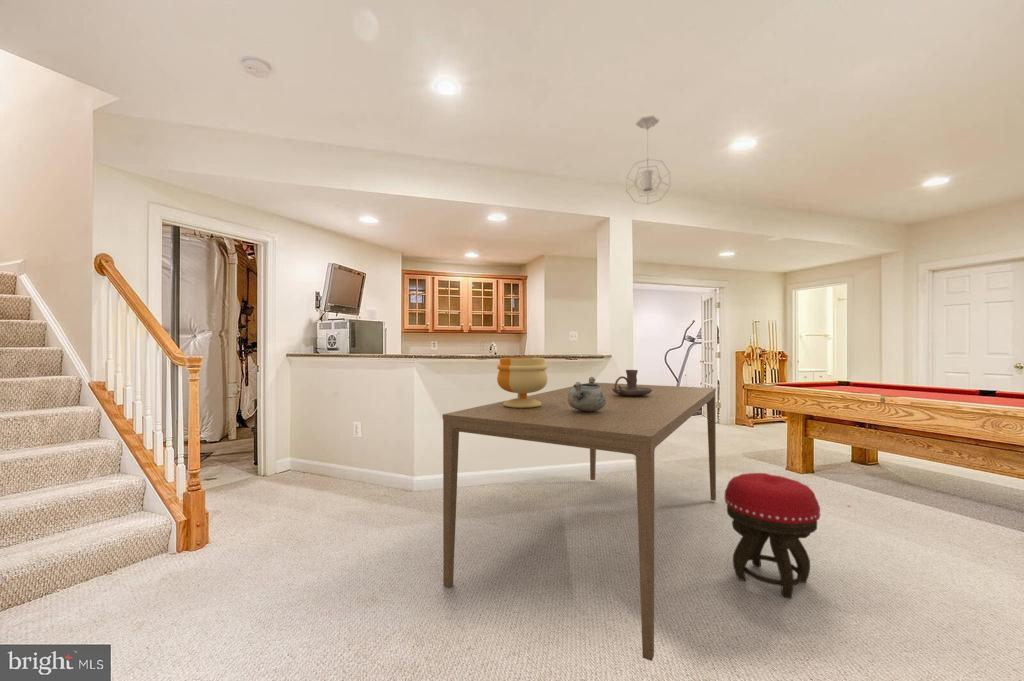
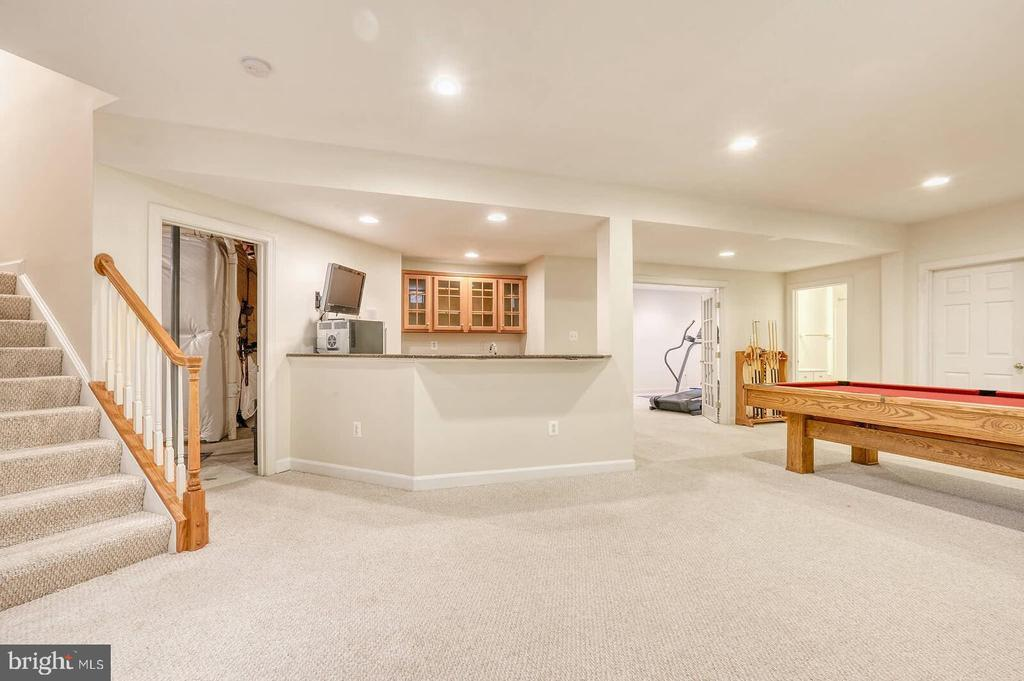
- candle holder (629, 382)
- decorative bowl (586, 394)
- stool (770, 529)
- dining table (595, 466)
- footed bowl (522, 381)
- pendant light (647, 162)
